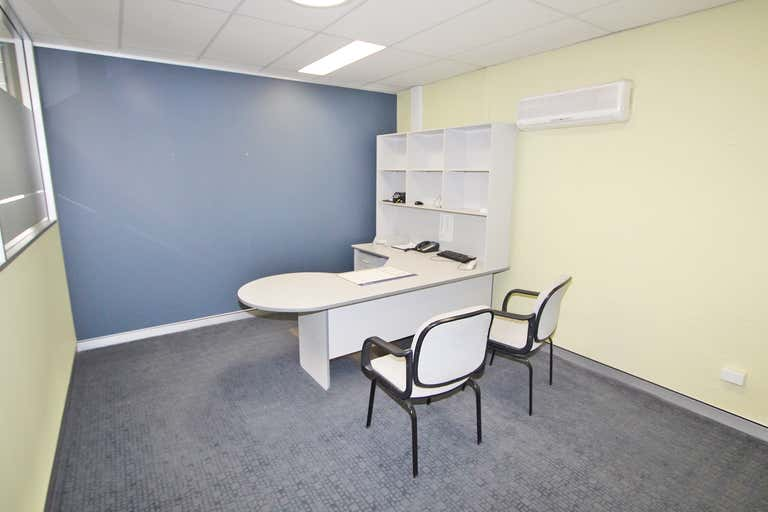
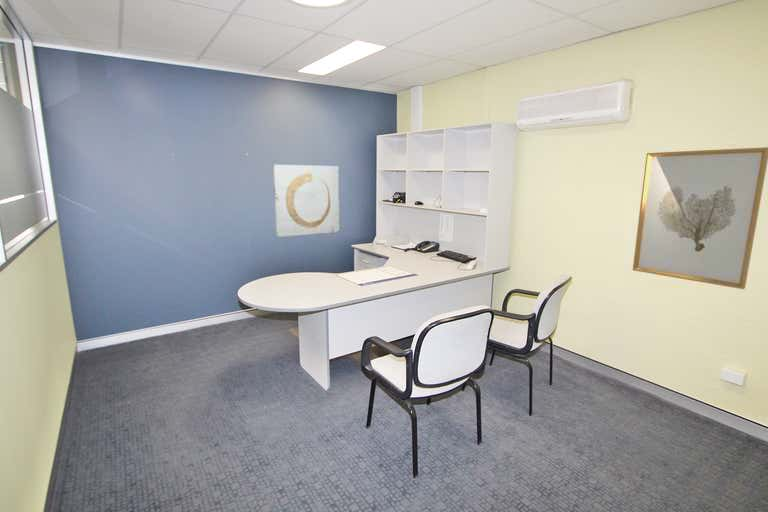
+ wall art (307, 200)
+ wall art (692, 216)
